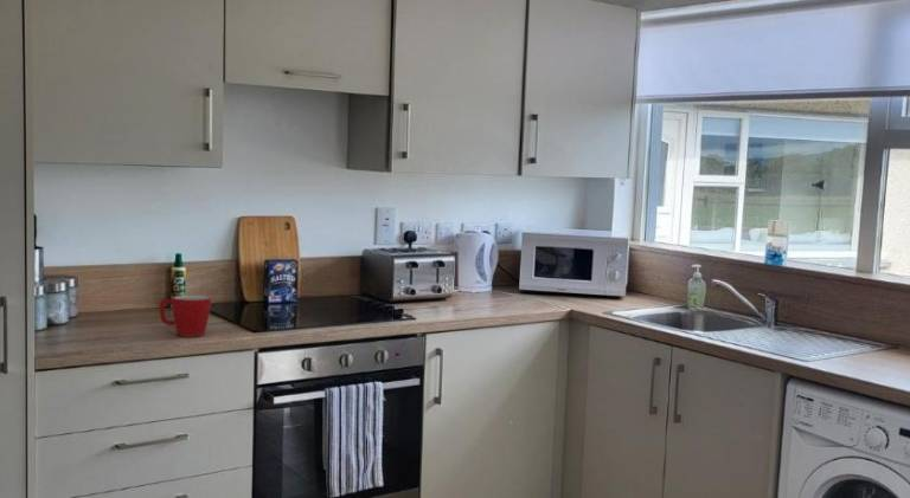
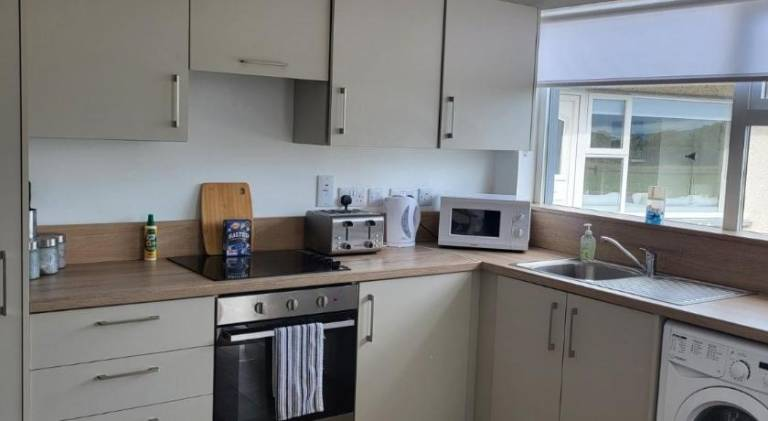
- mug (184, 316)
